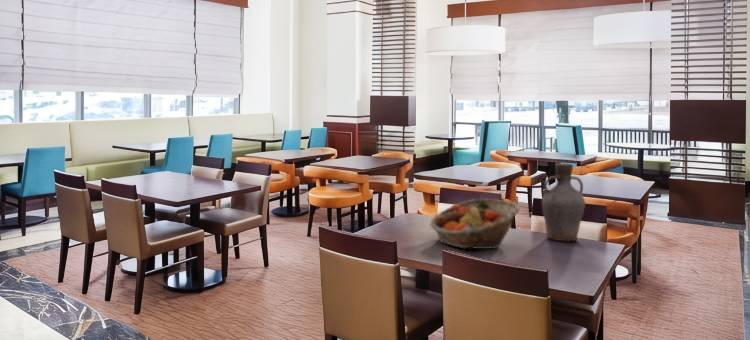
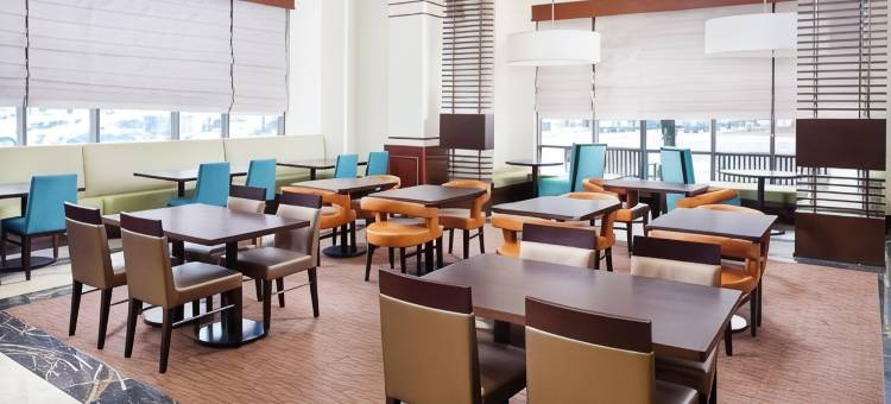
- fruit basket (473, 222)
- vase (563, 201)
